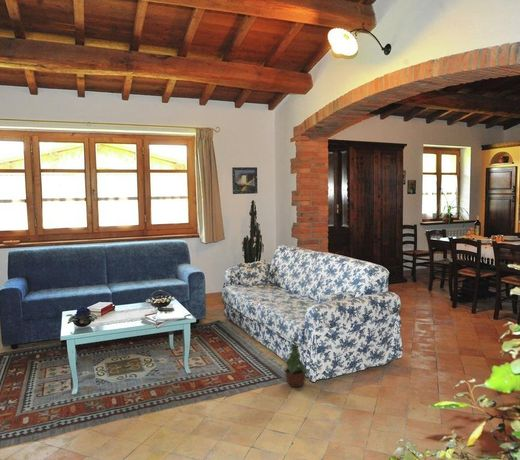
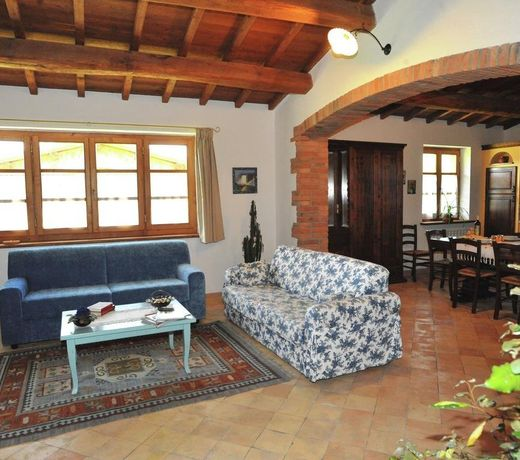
- potted plant (294, 361)
